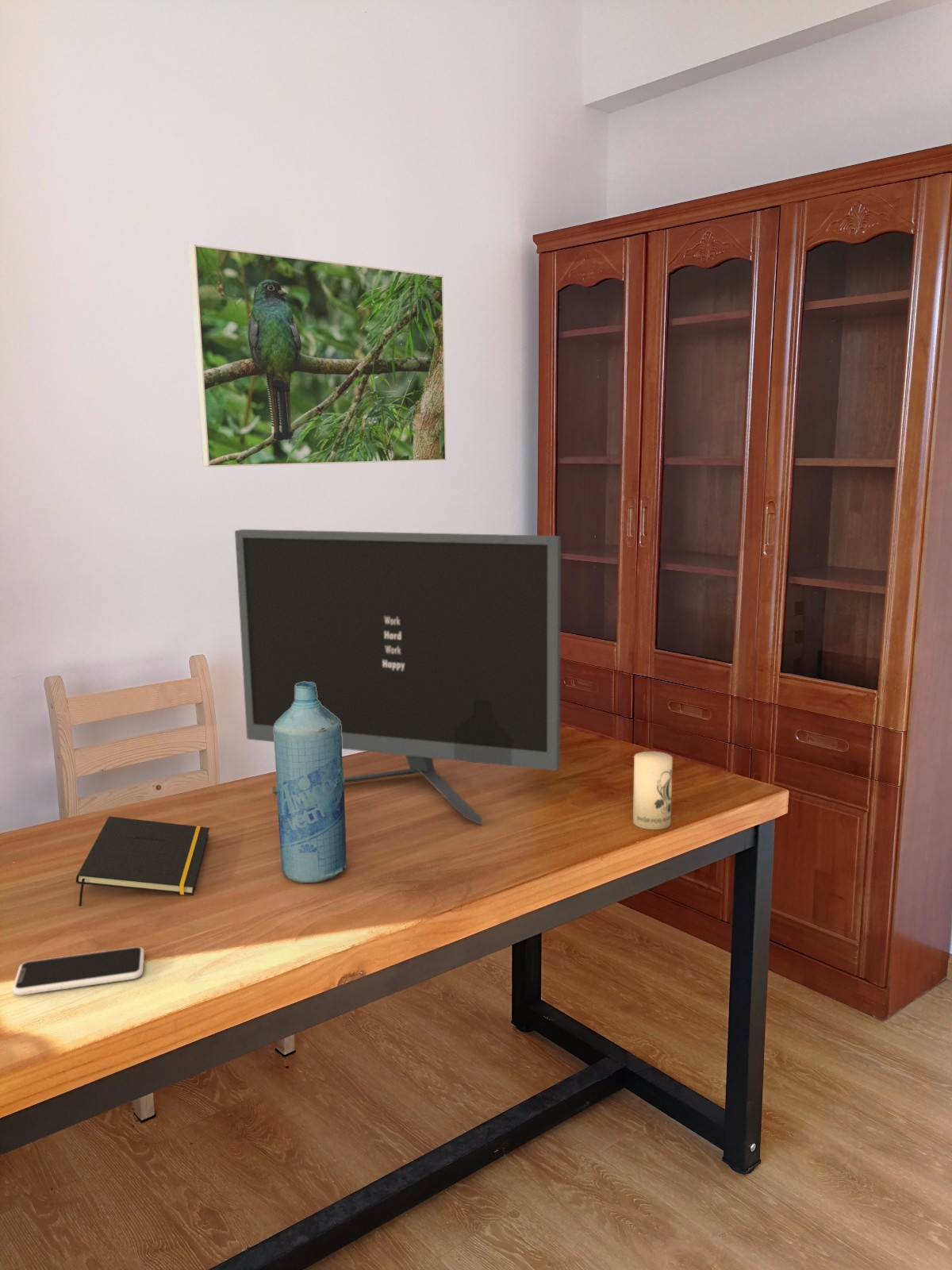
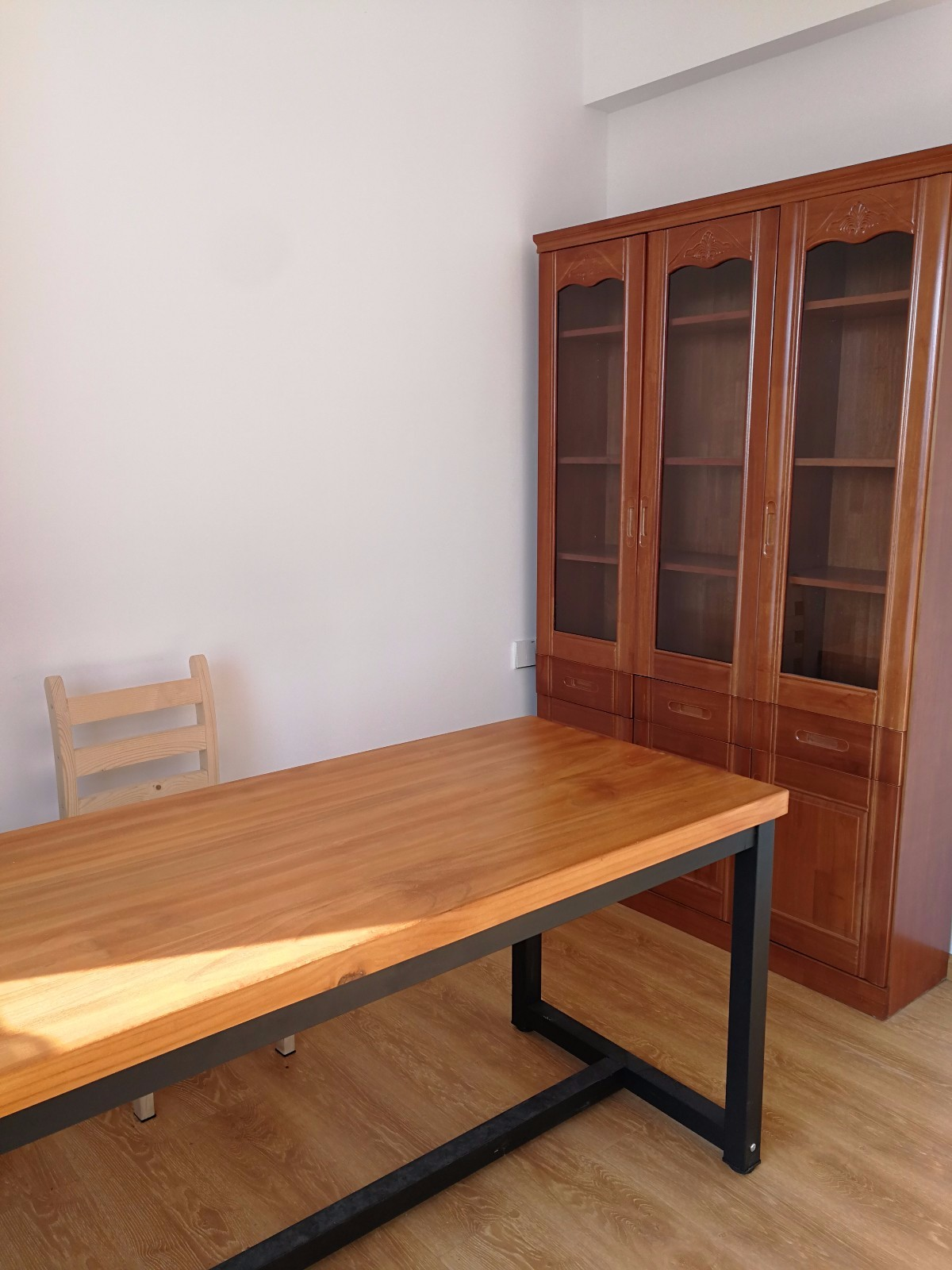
- bottle (310, 779)
- smartphone (80, 970)
- candle (652, 790)
- notepad (148, 853)
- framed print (331, 364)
- monitor (400, 664)
